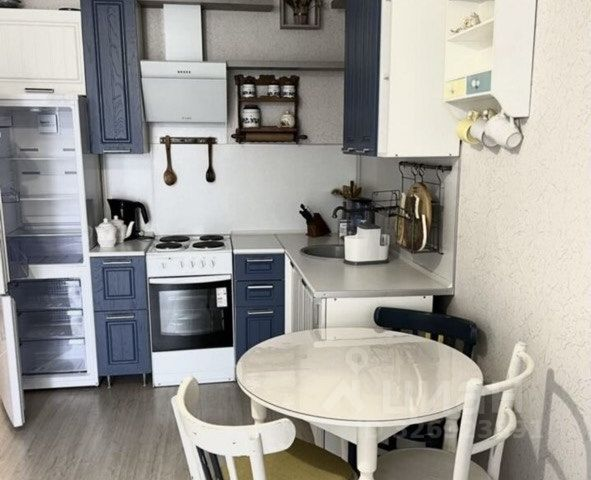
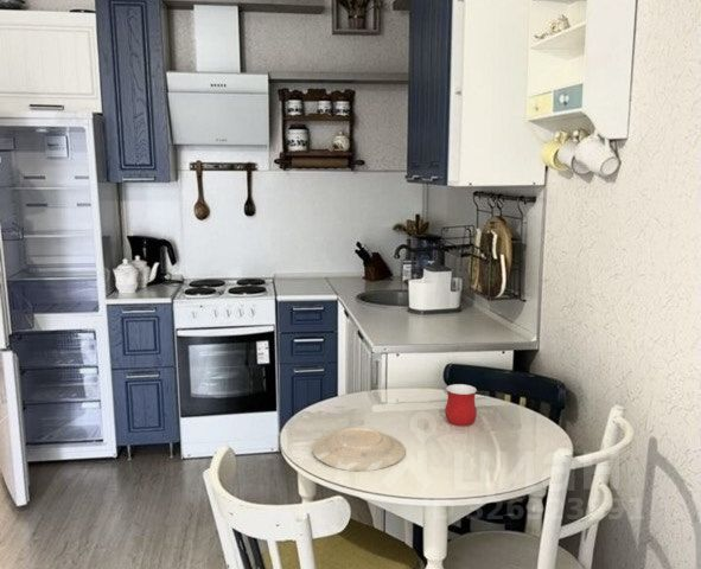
+ plate (358, 443)
+ mug (460, 403)
